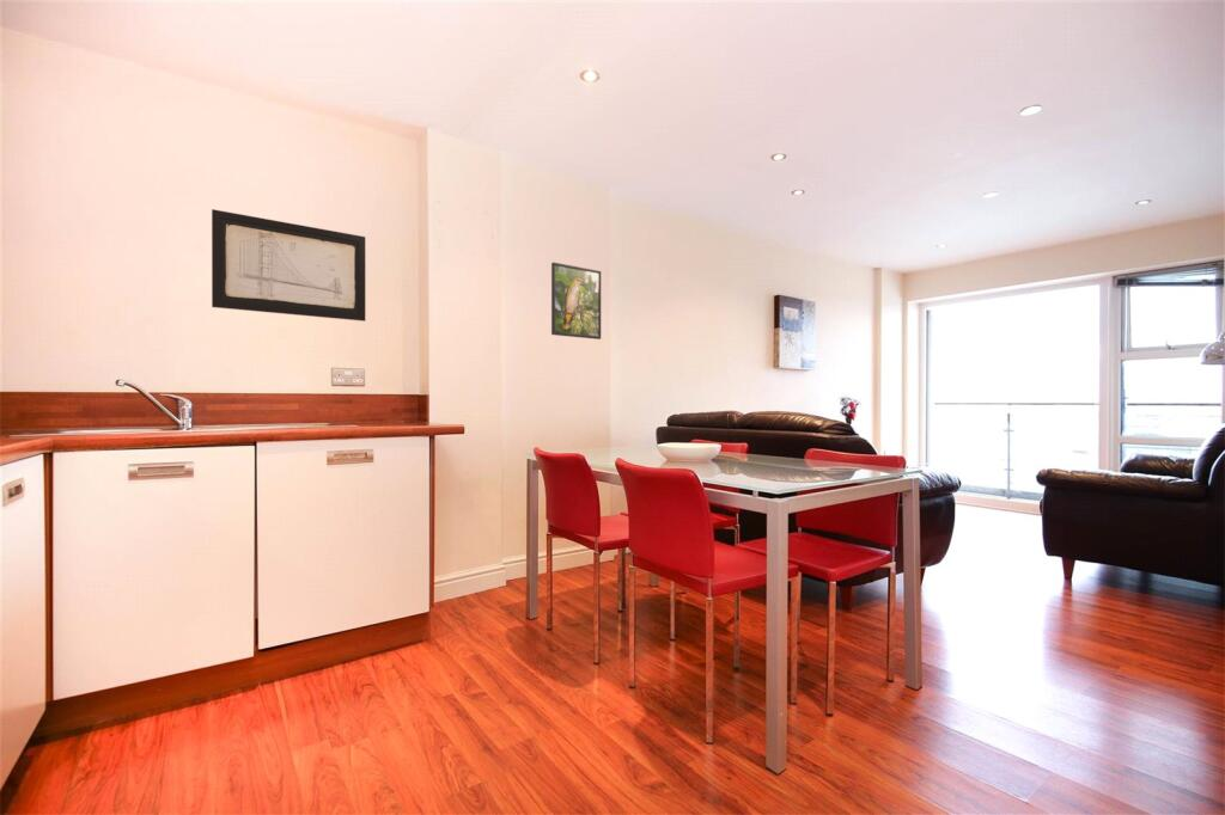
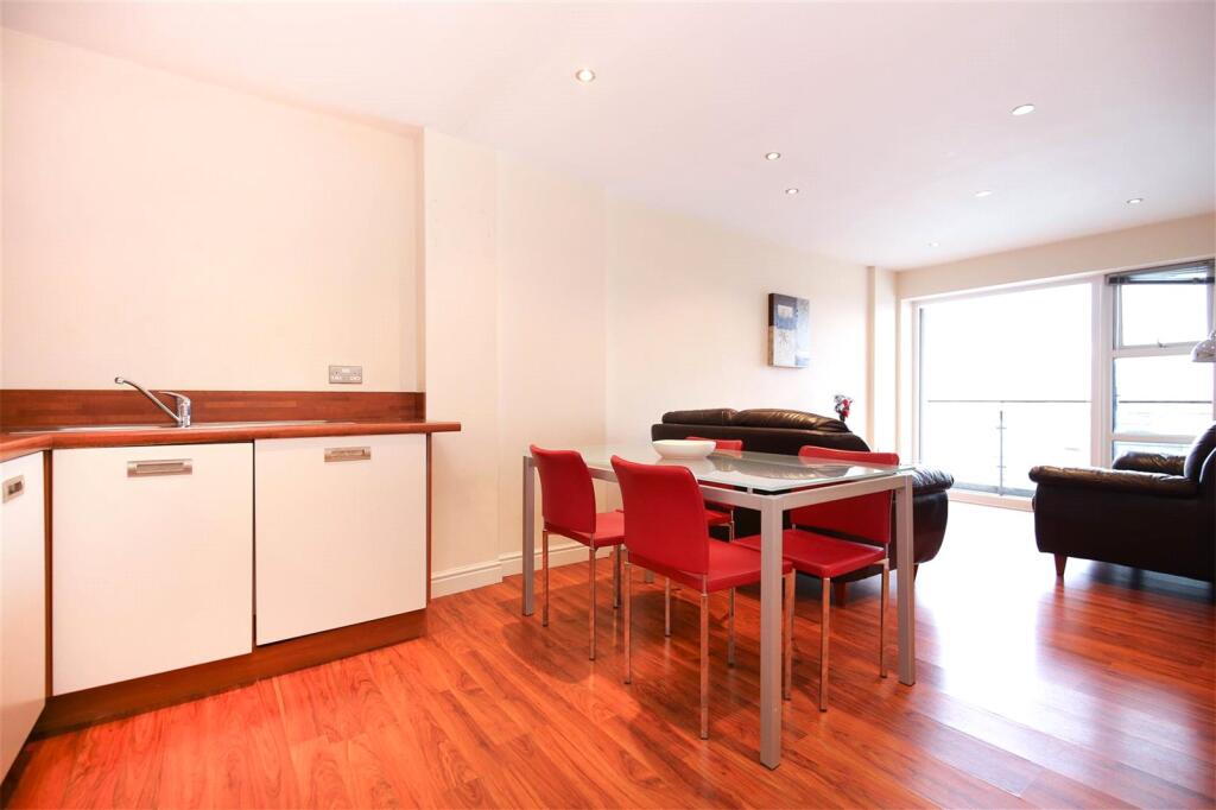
- wall art (294, 269)
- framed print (577, 301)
